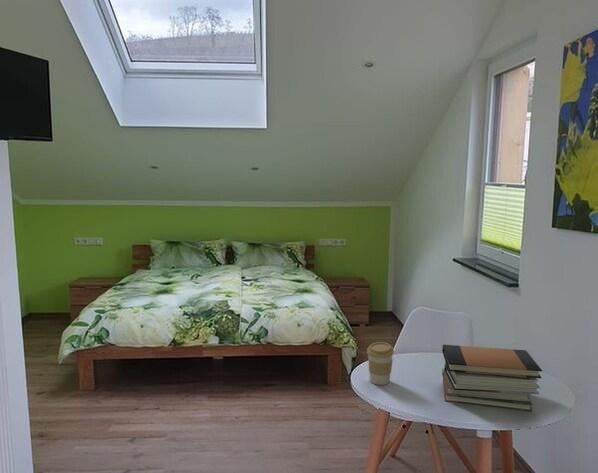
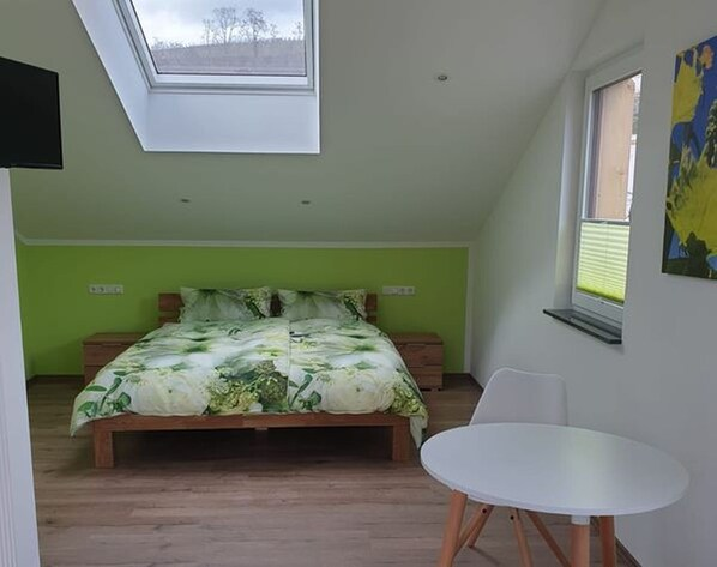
- book stack (487, 376)
- coffee cup (380, 362)
